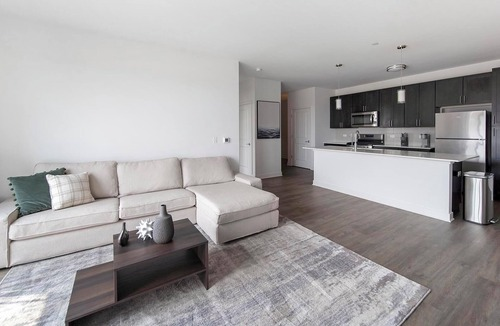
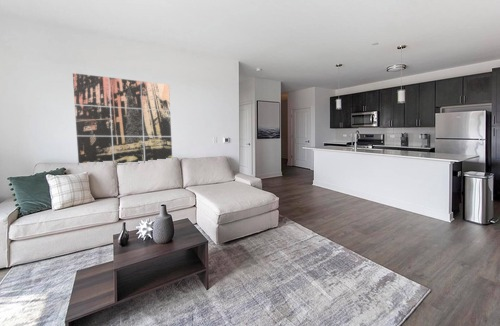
+ wall art (127, 122)
